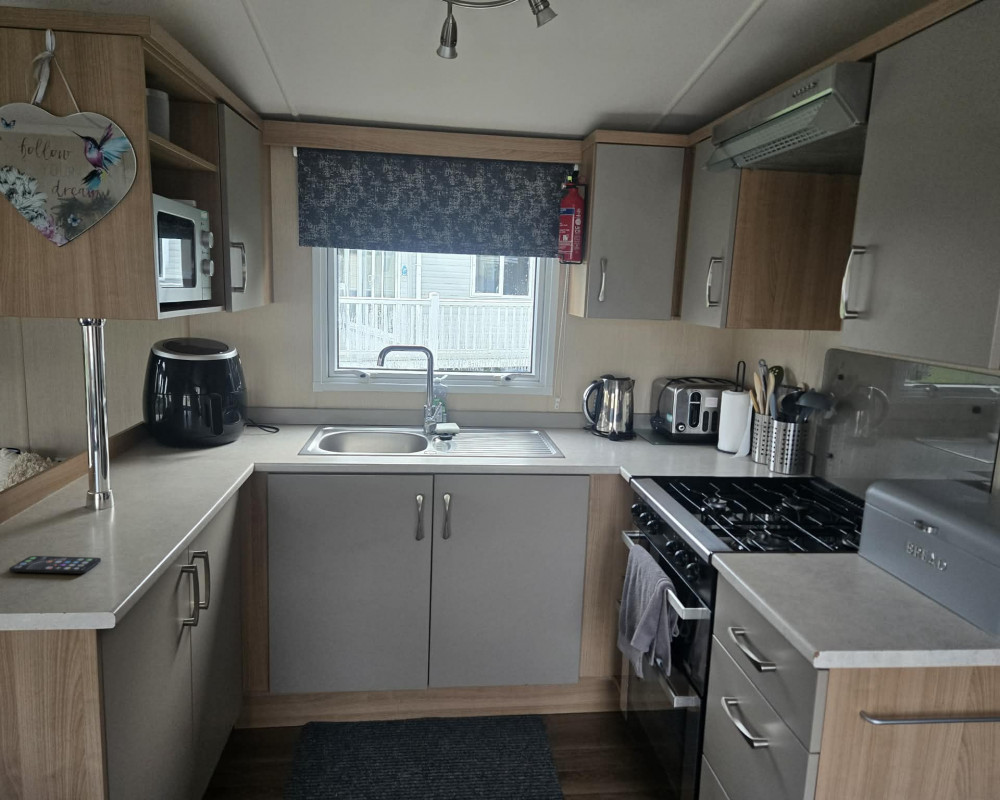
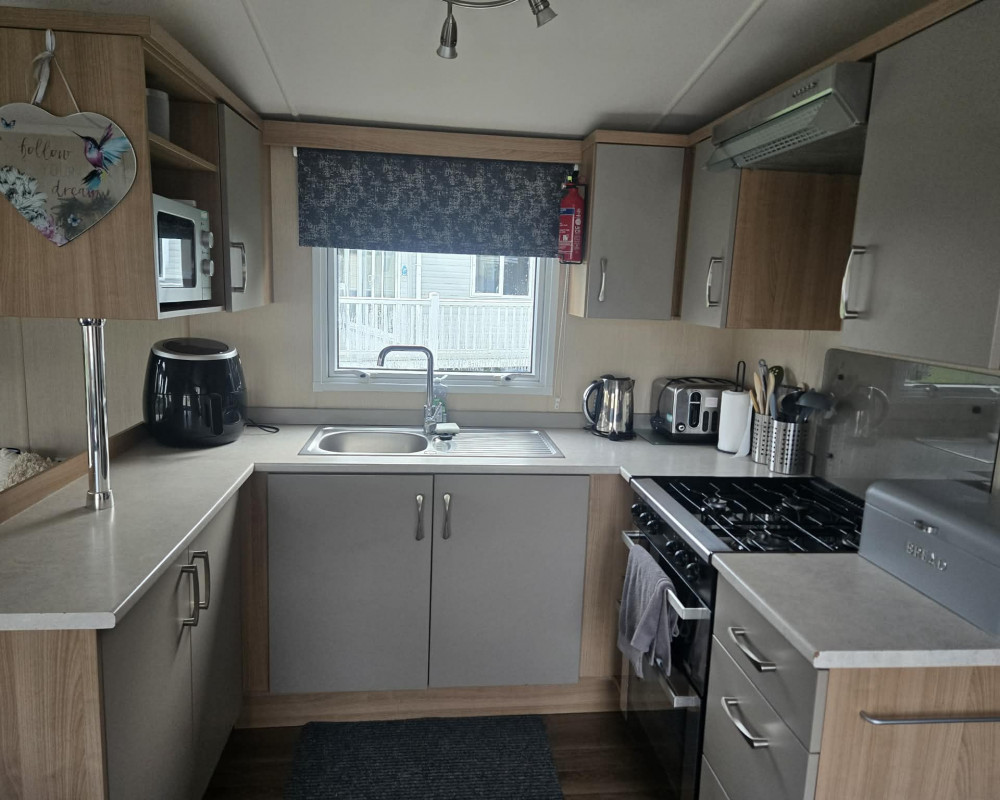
- smartphone (56, 564)
